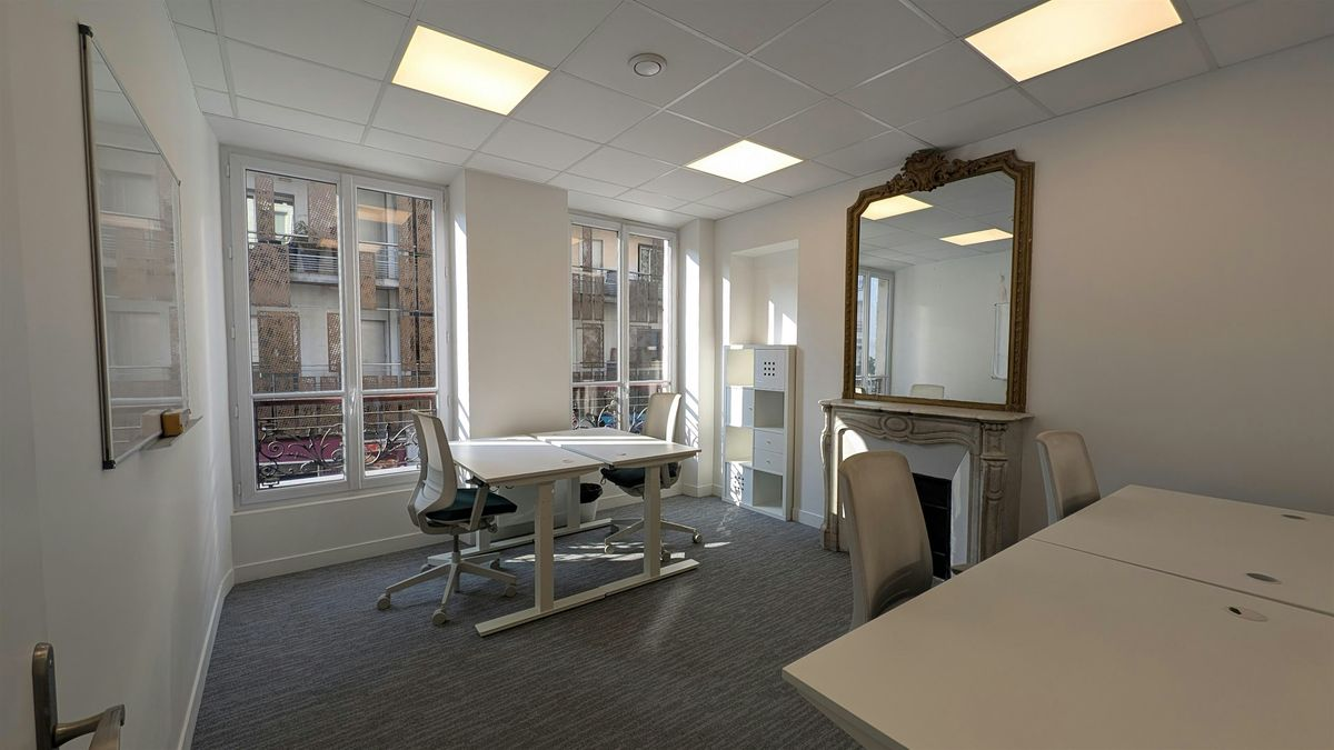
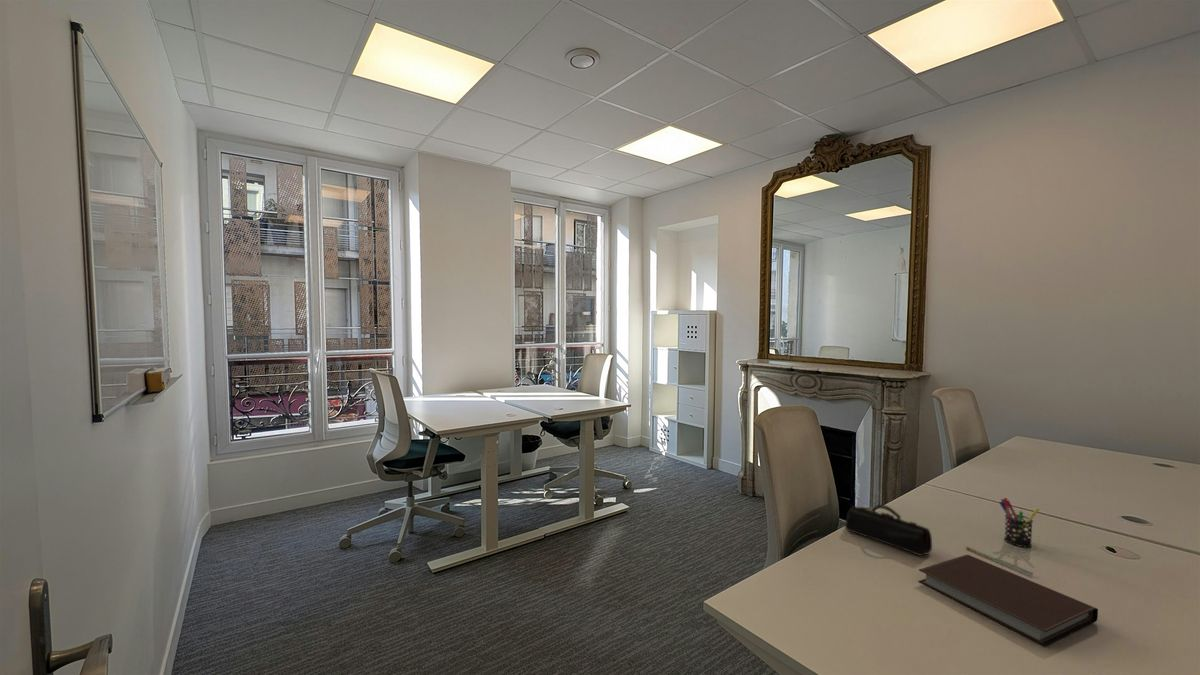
+ notebook (1001, 593)
+ pencil case (887, 522)
+ pen holder (1017, 521)
+ pen (997, 559)
